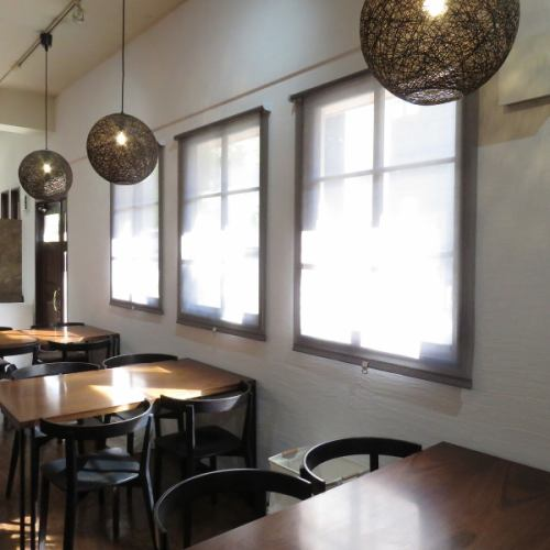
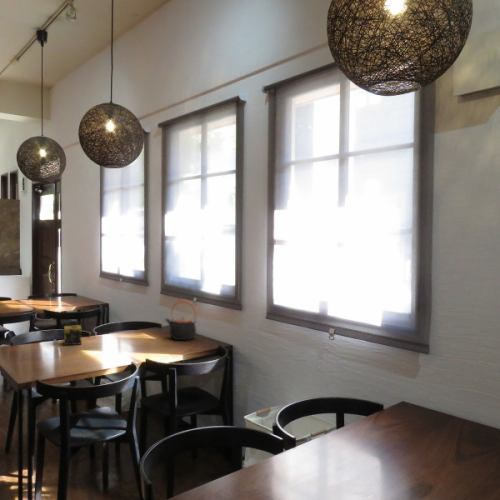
+ teapot (180, 319)
+ candle (72, 335)
